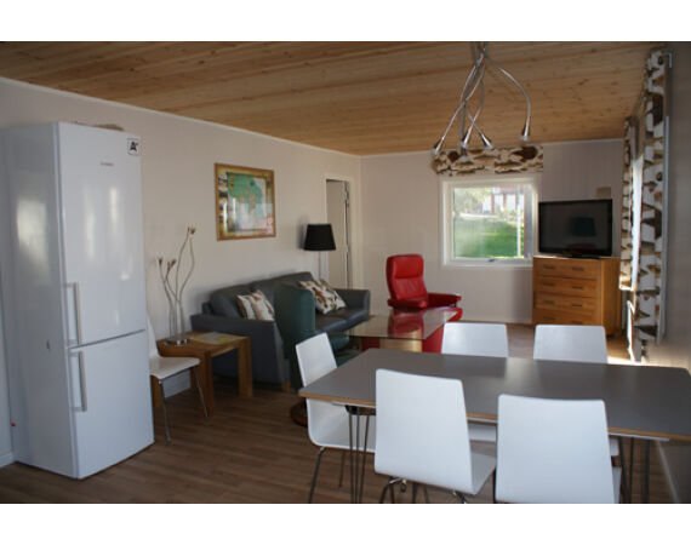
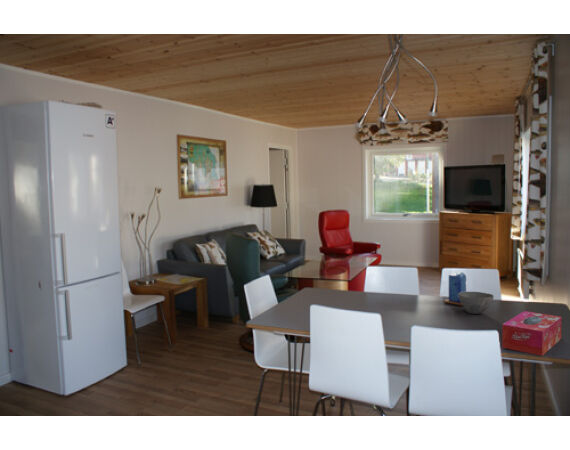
+ candle (457, 286)
+ tissue box (532, 331)
+ bowl (475, 303)
